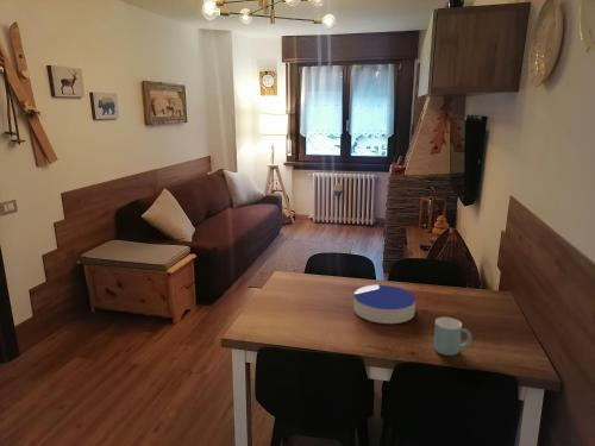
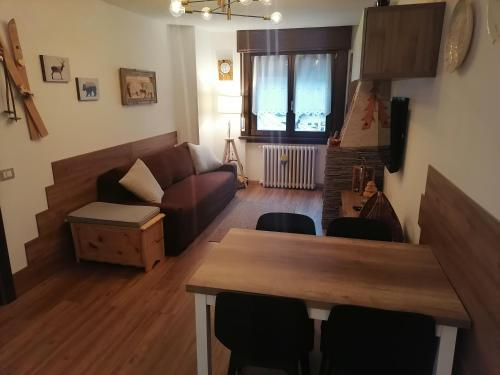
- mug (452, 337)
- coaster (383, 302)
